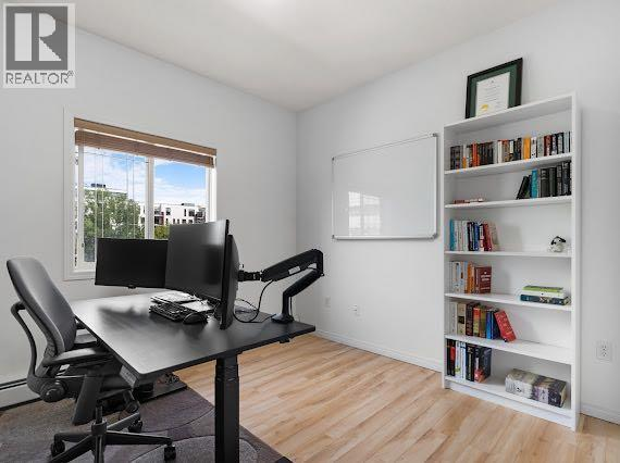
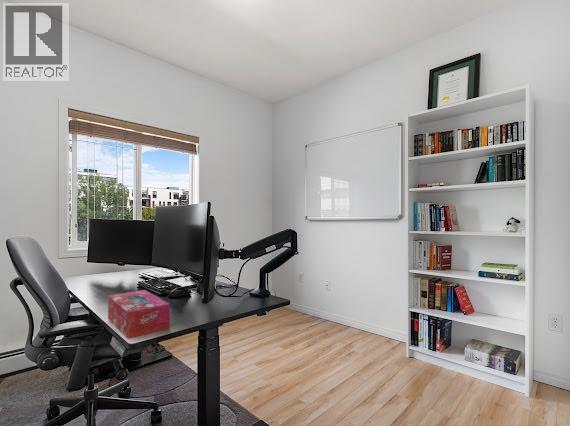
+ tissue box (137, 311)
